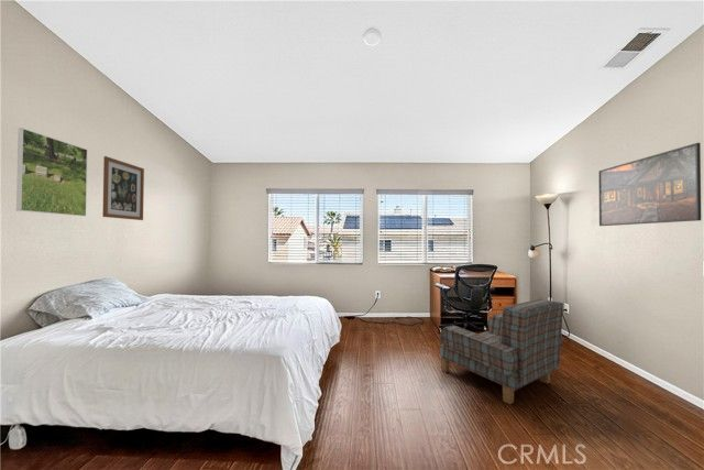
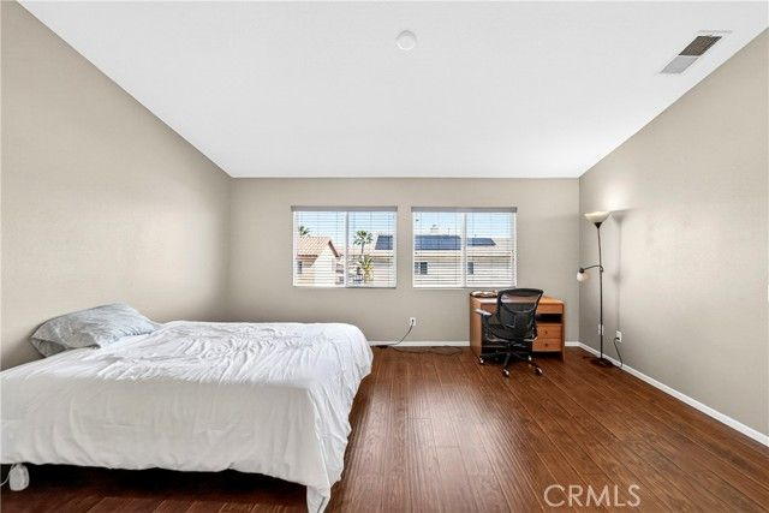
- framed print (55, 176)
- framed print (640, 190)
- wall art (124, 190)
- armchair (496, 337)
